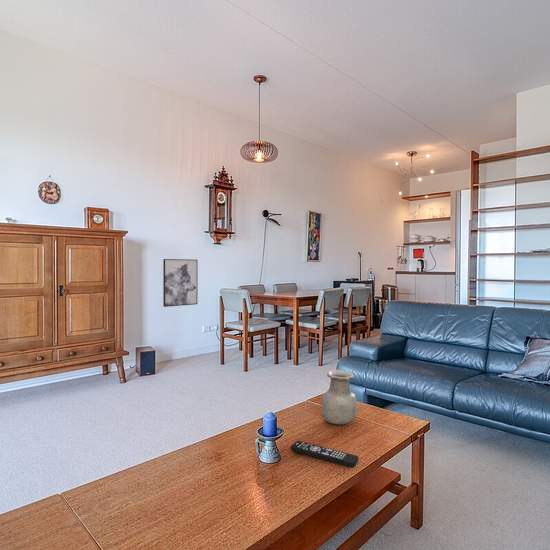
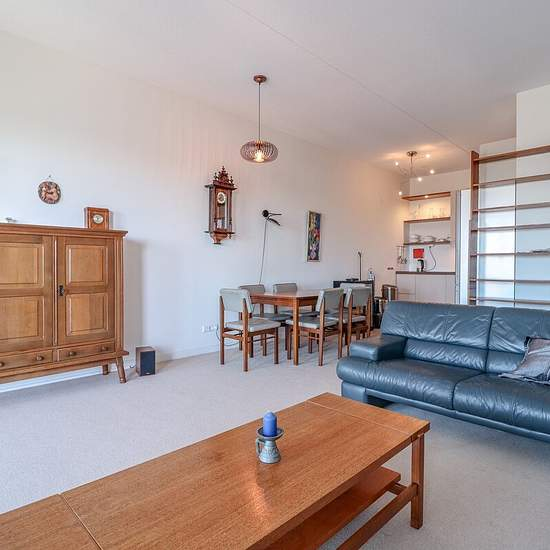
- vase (338, 396)
- wall art (180, 282)
- remote control (323, 453)
